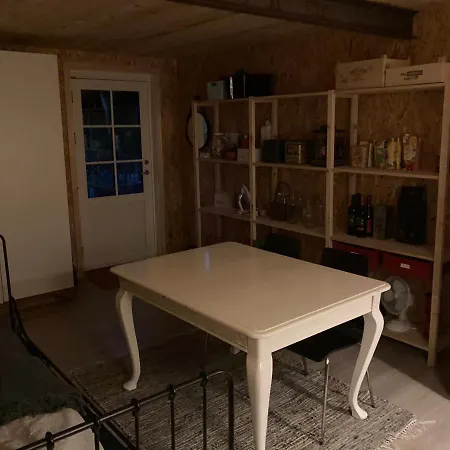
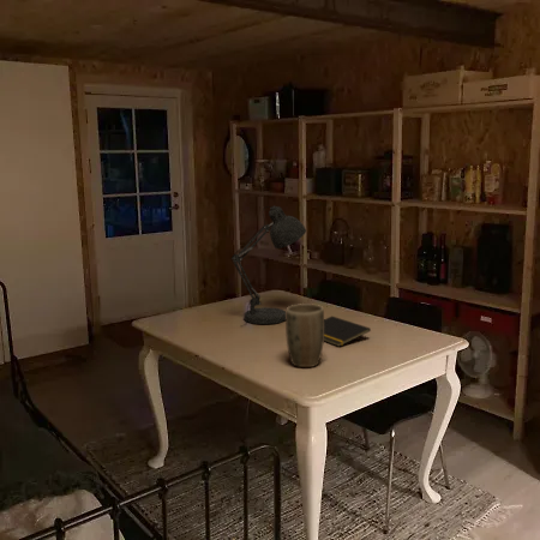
+ notepad (335, 330)
+ desk lamp (275, 247)
+ plant pot (305, 335)
